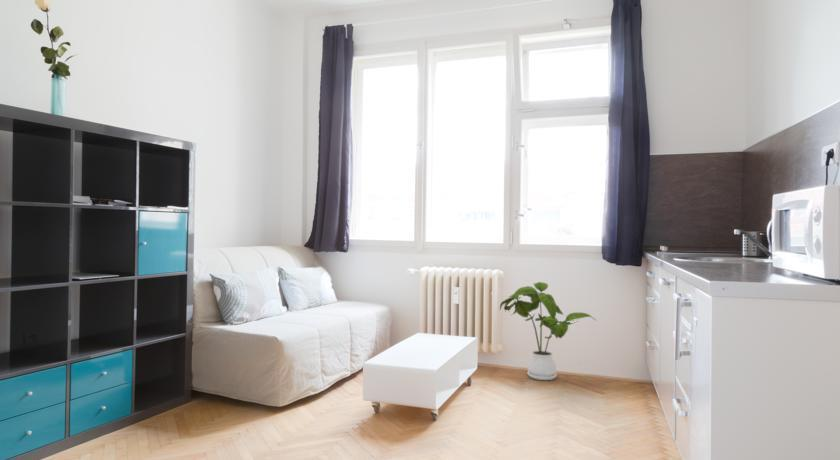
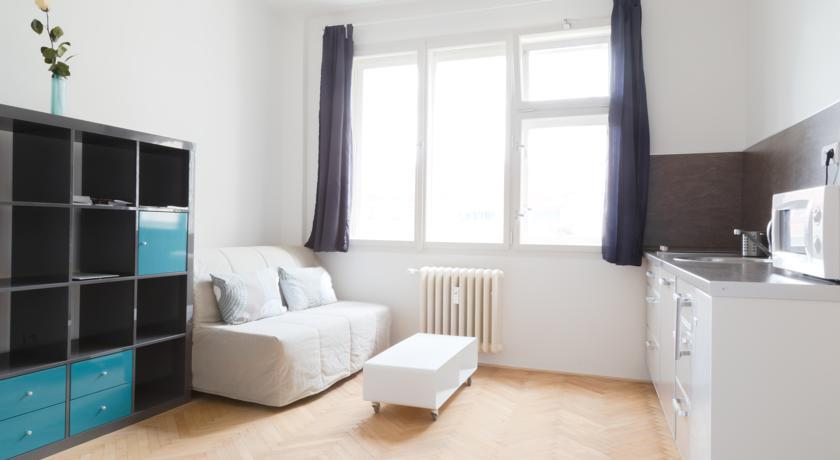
- house plant (541, 331)
